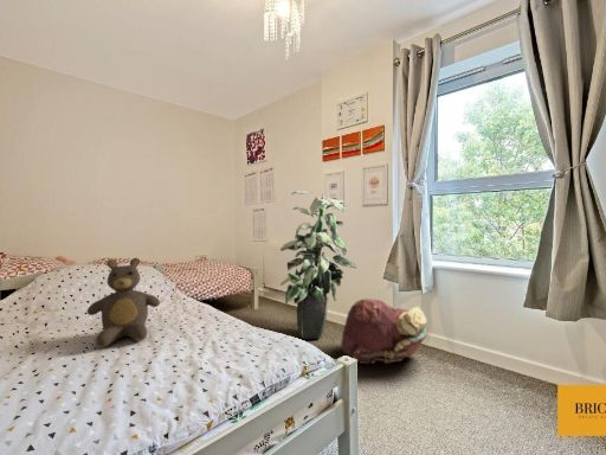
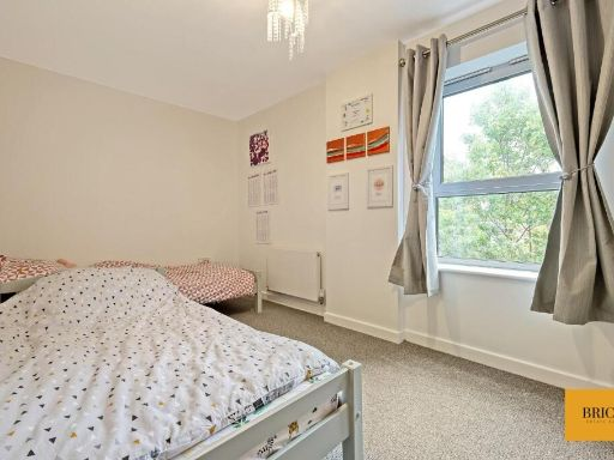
- teddy bear (123, 299)
- indoor plant (312, 262)
- backpack (381, 328)
